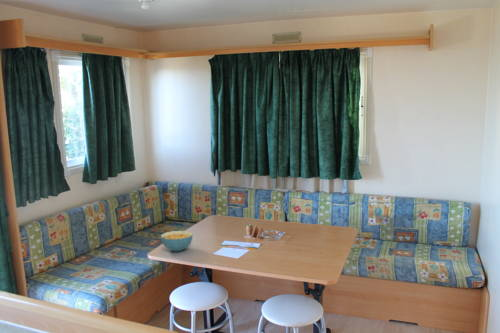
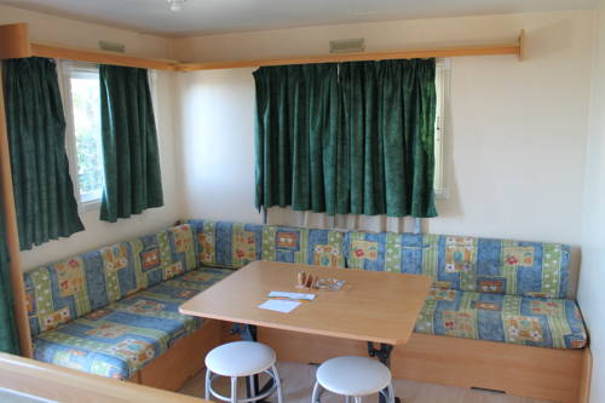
- cereal bowl (177, 242)
